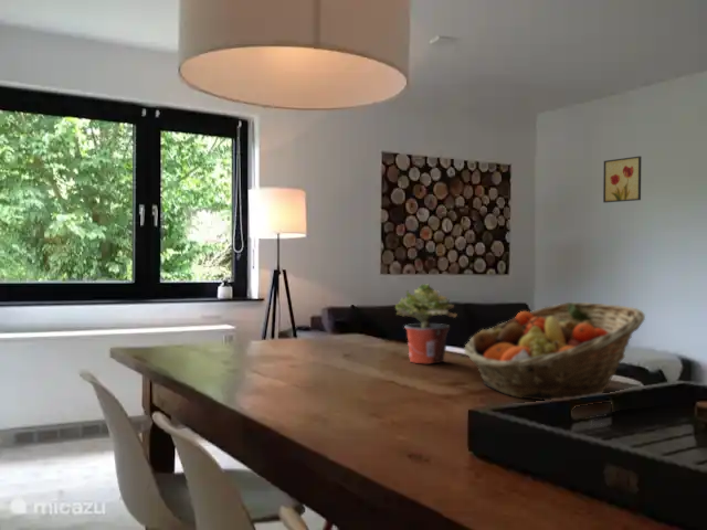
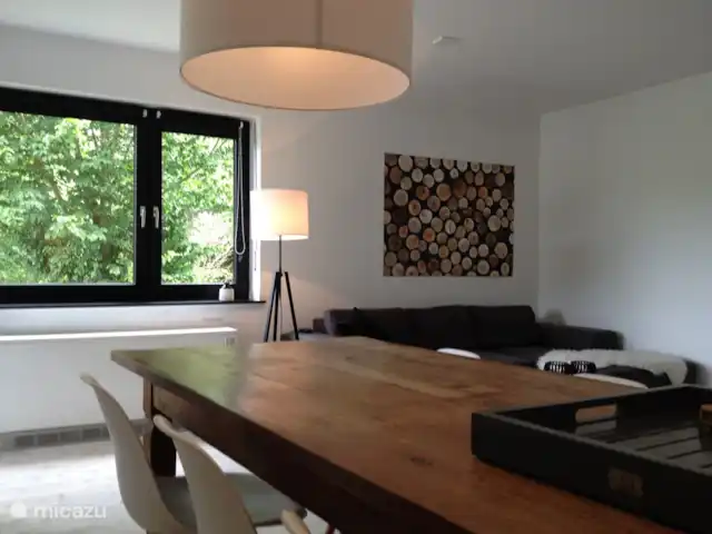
- potted plant (424, 322)
- wall art (622, 180)
- fruit basket (549, 346)
